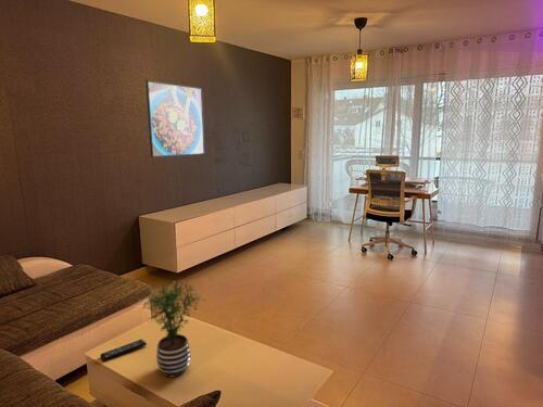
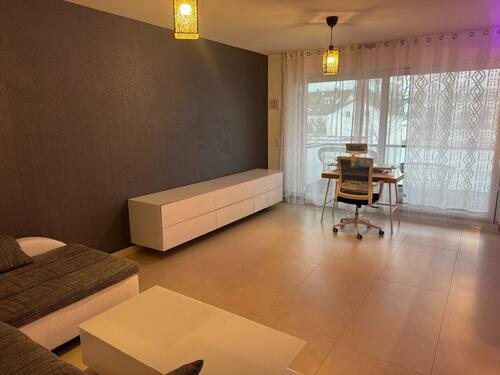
- remote control (124, 349)
- potted plant (173, 329)
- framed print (178, 120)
